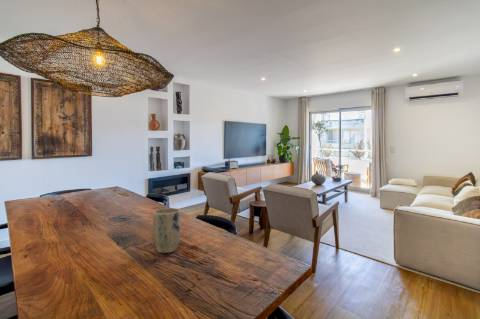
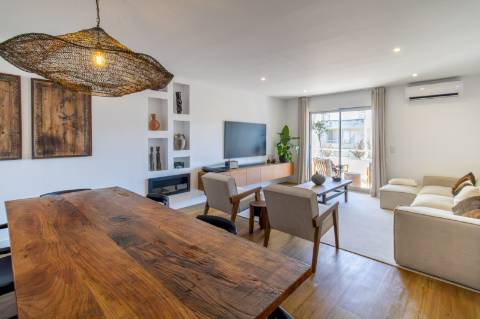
- plant pot (167, 230)
